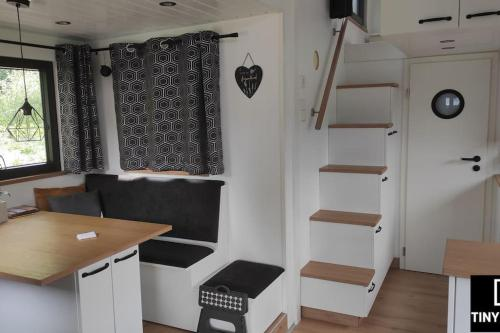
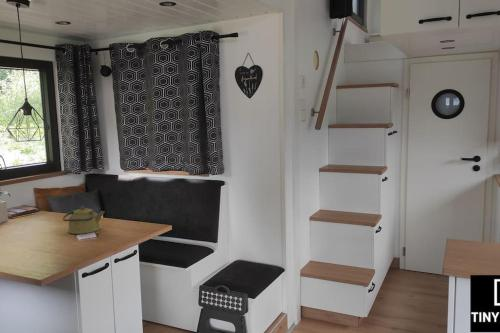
+ kettle (86, 218)
